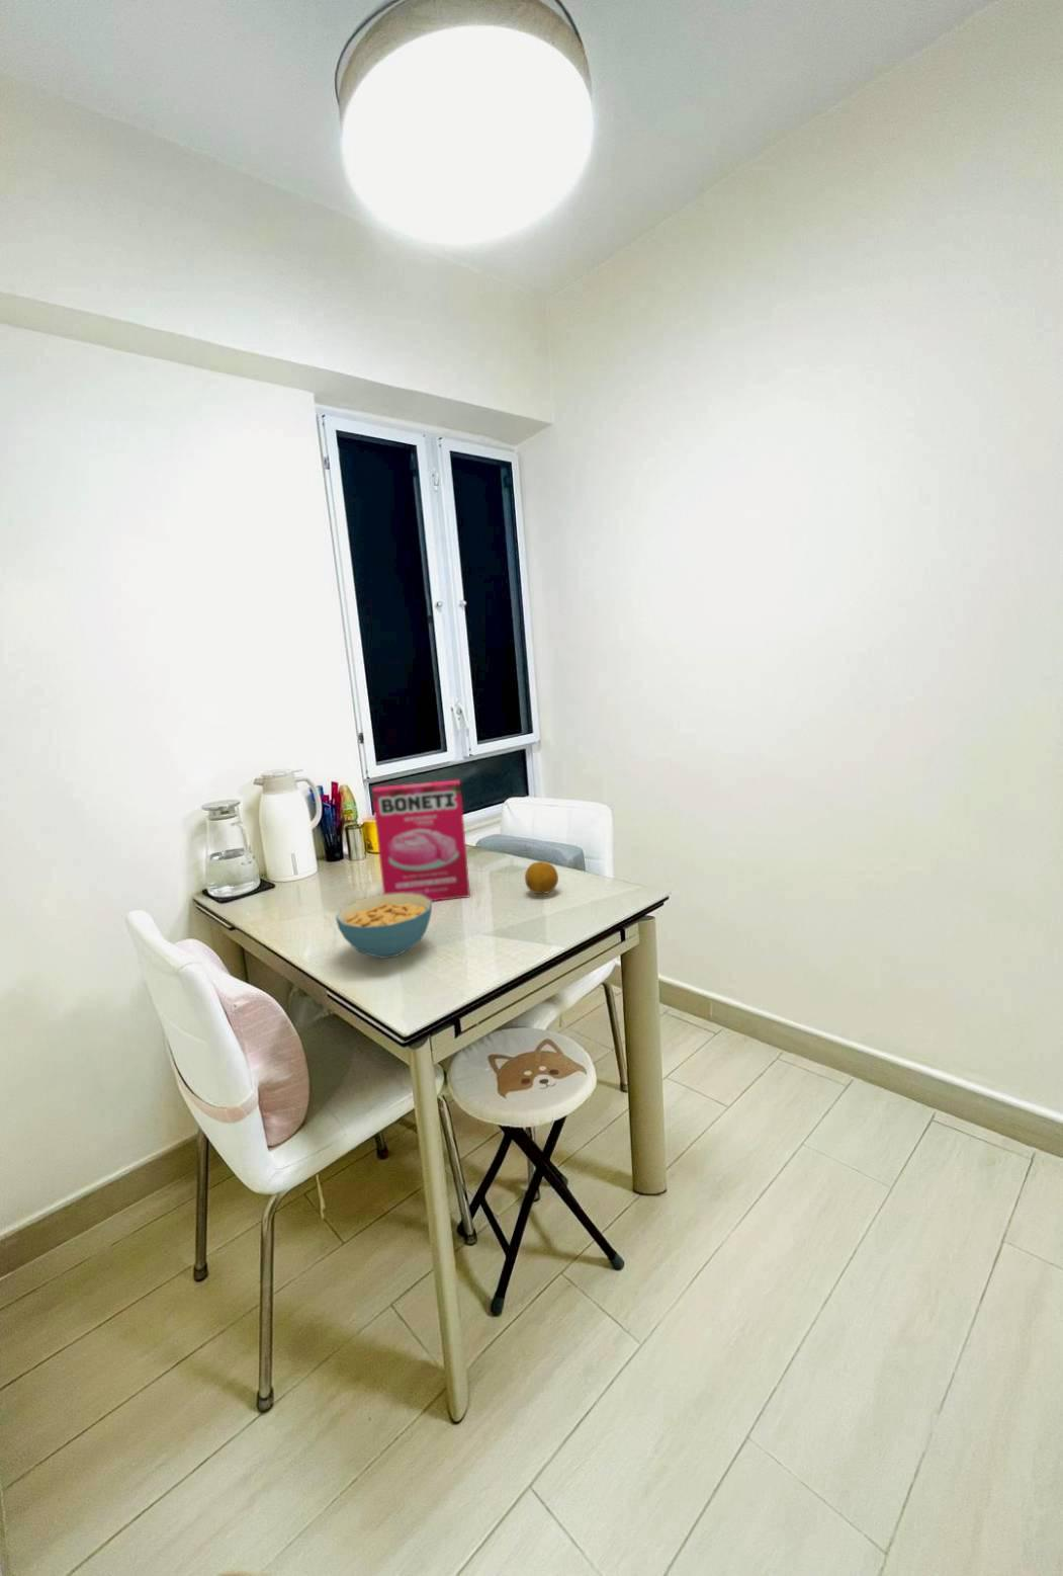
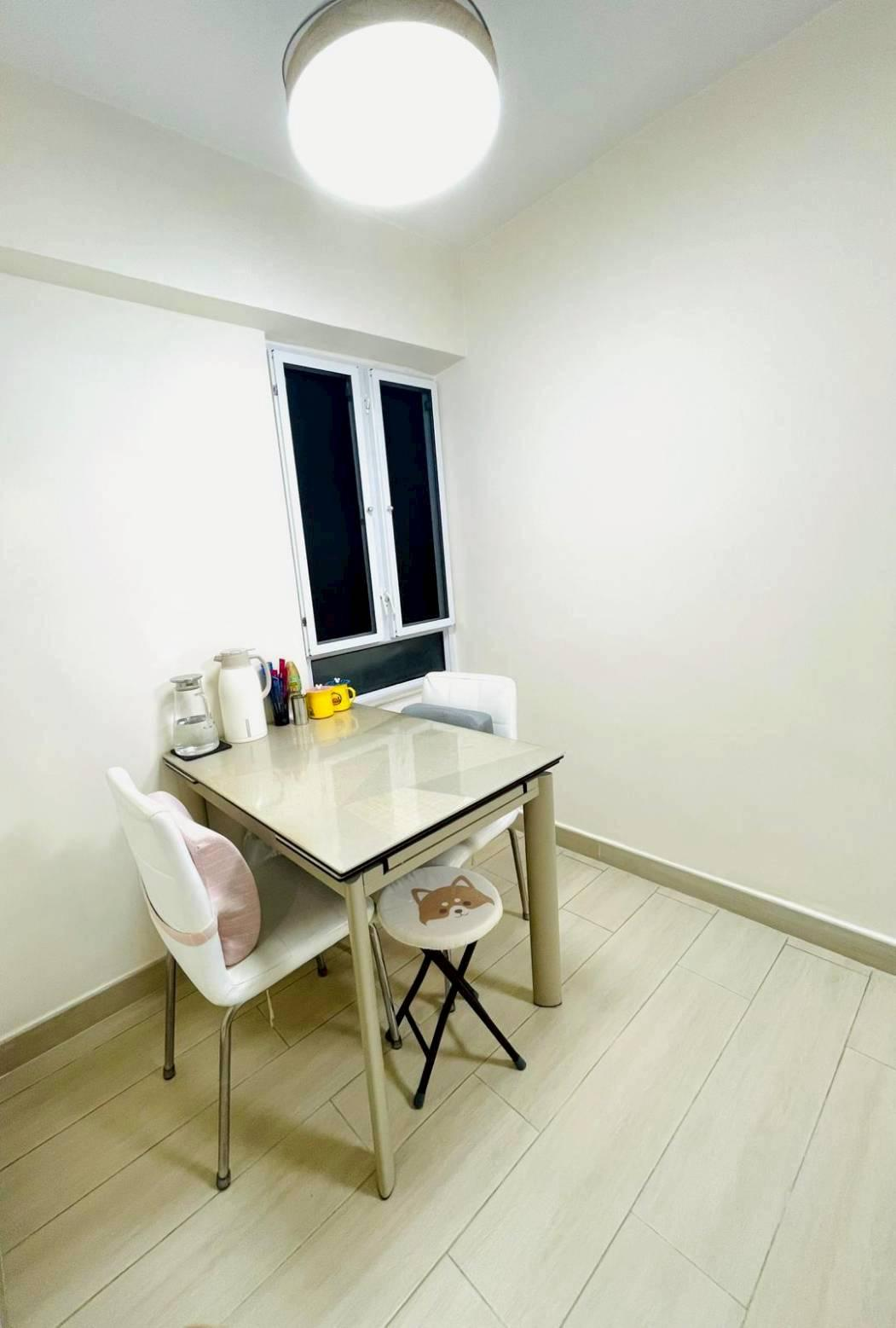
- cereal box (422, 843)
- cereal bowl (387, 930)
- fruit (541, 877)
